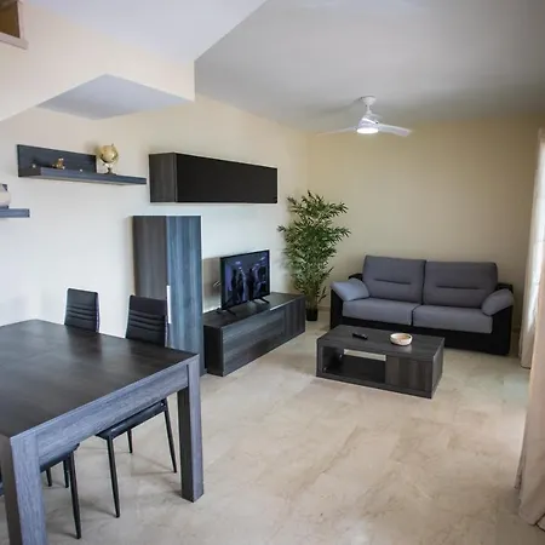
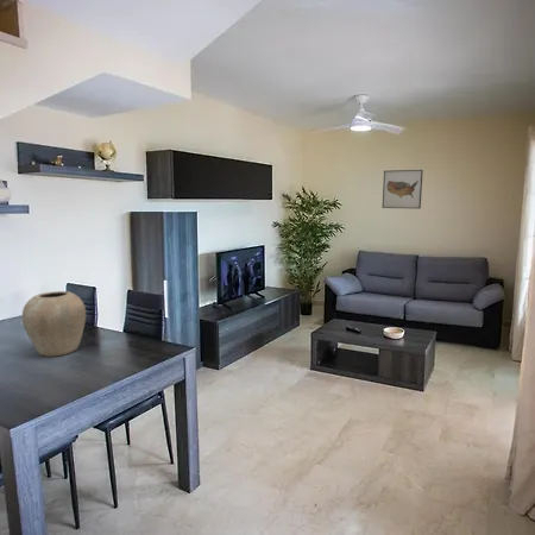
+ vase (55, 322)
+ wall art (402, 189)
